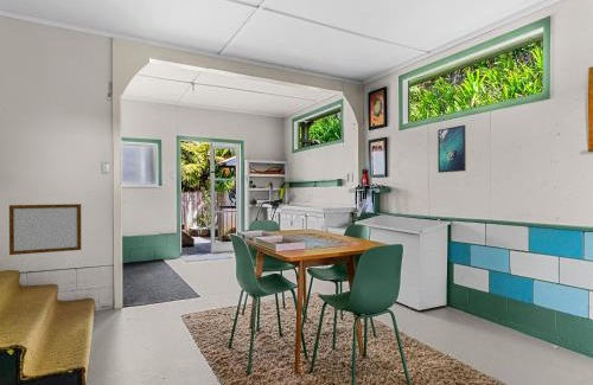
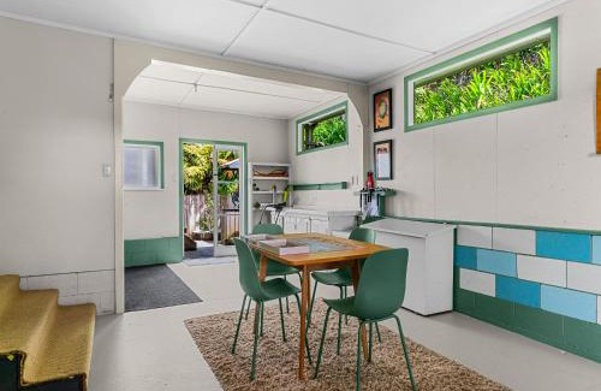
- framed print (451, 149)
- writing board (46, 227)
